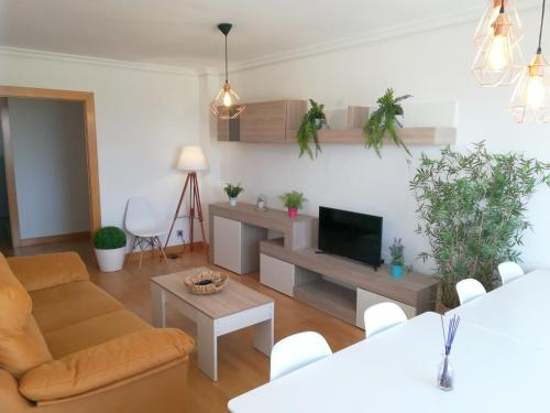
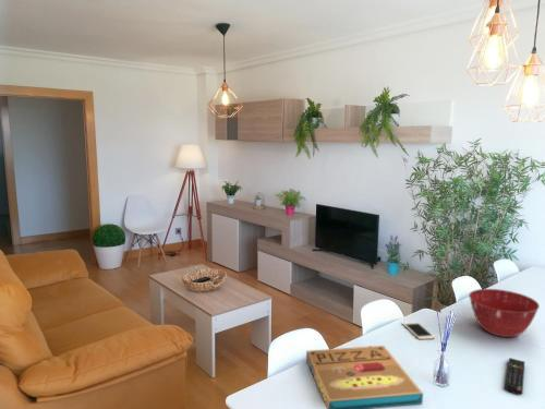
+ remote control (514, 375)
+ cell phone (417, 329)
+ mixing bowl (500, 314)
+ pizza box (359, 375)
